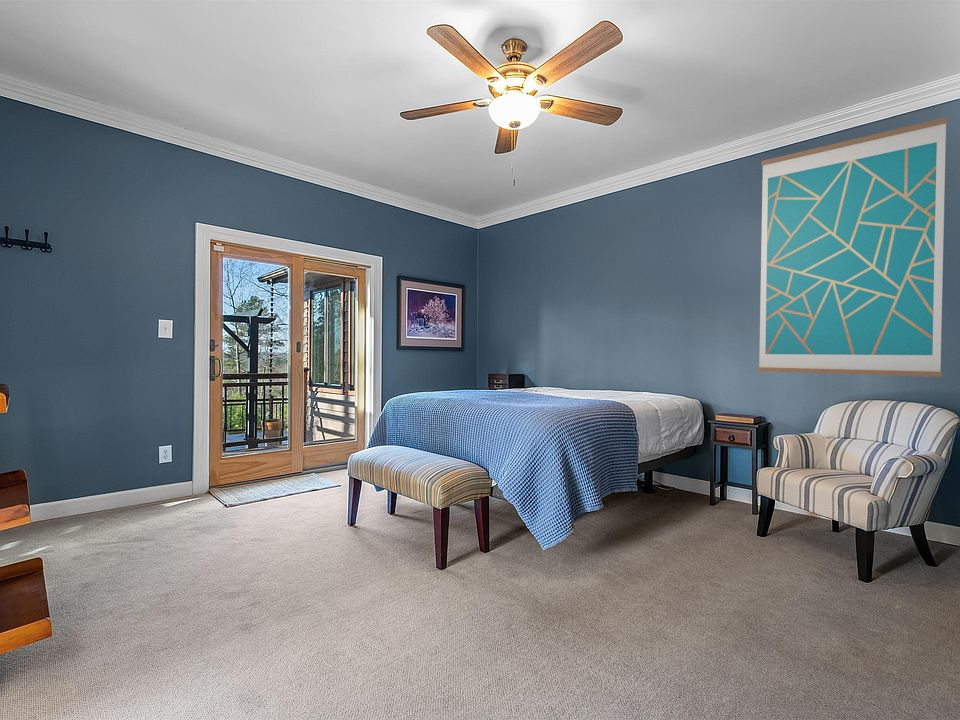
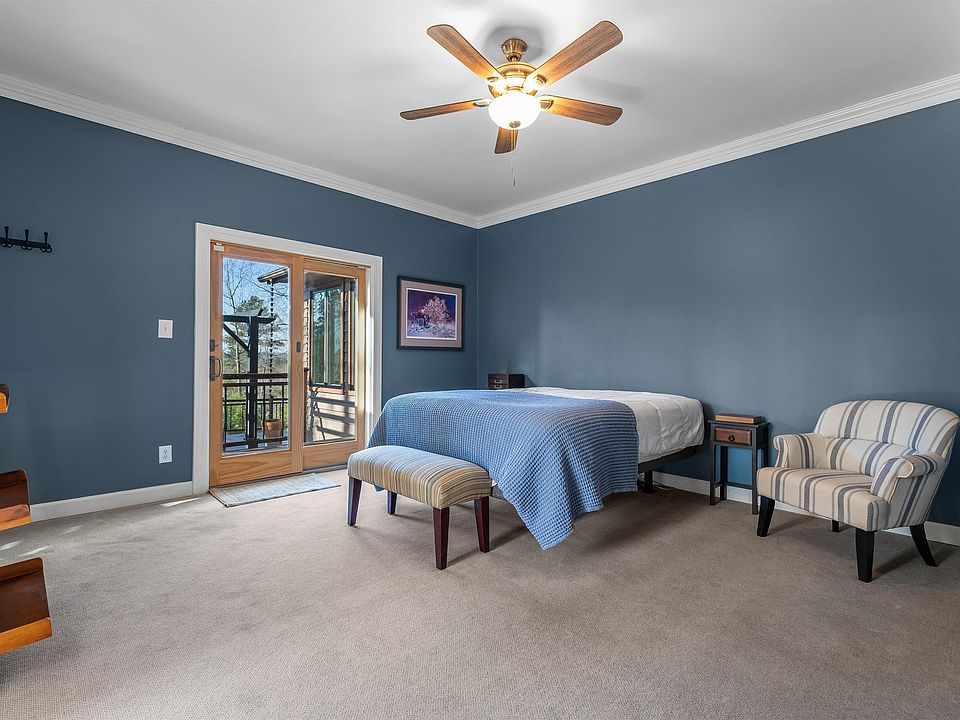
- wall art (842, 258)
